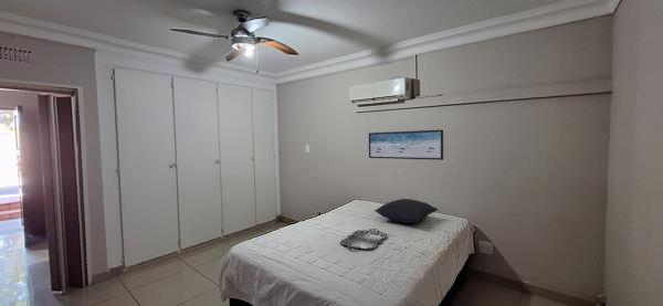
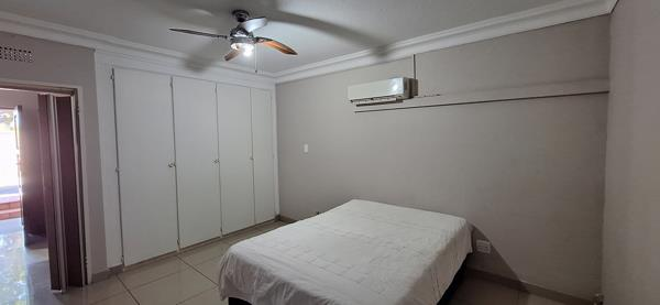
- wall art (402, 145)
- serving tray (364, 239)
- pillow (406, 210)
